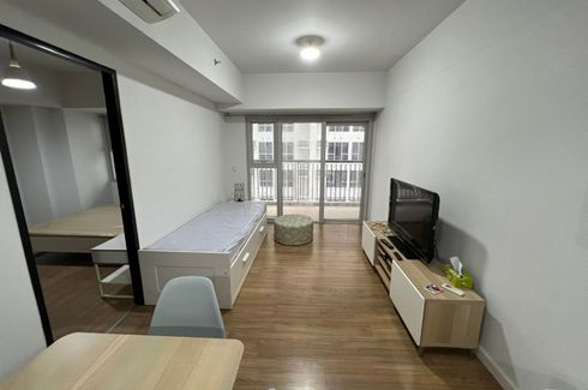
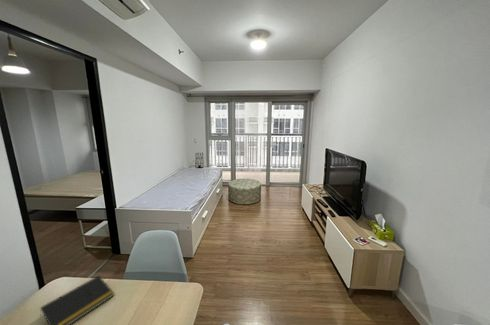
+ notepad (79, 300)
